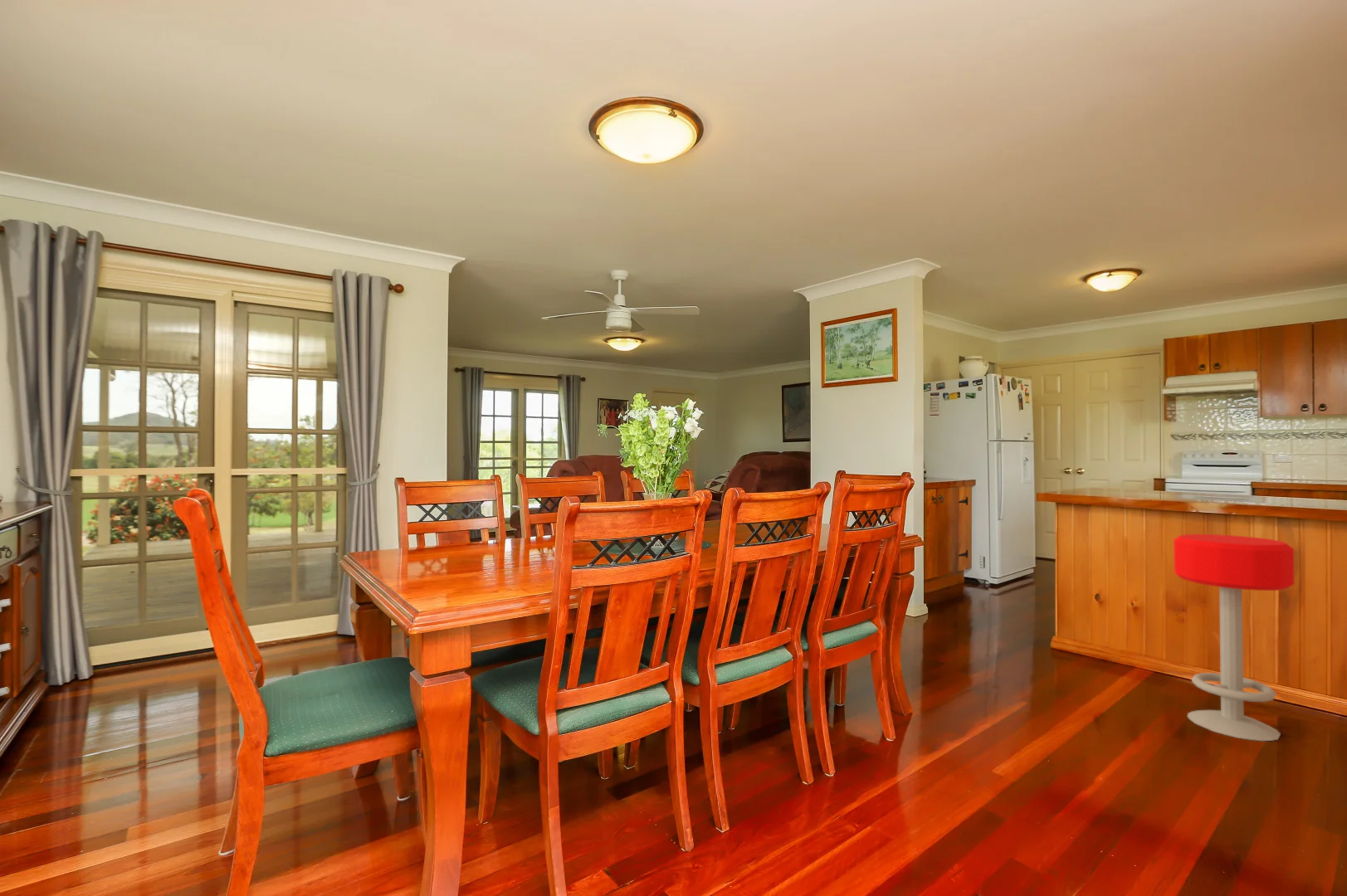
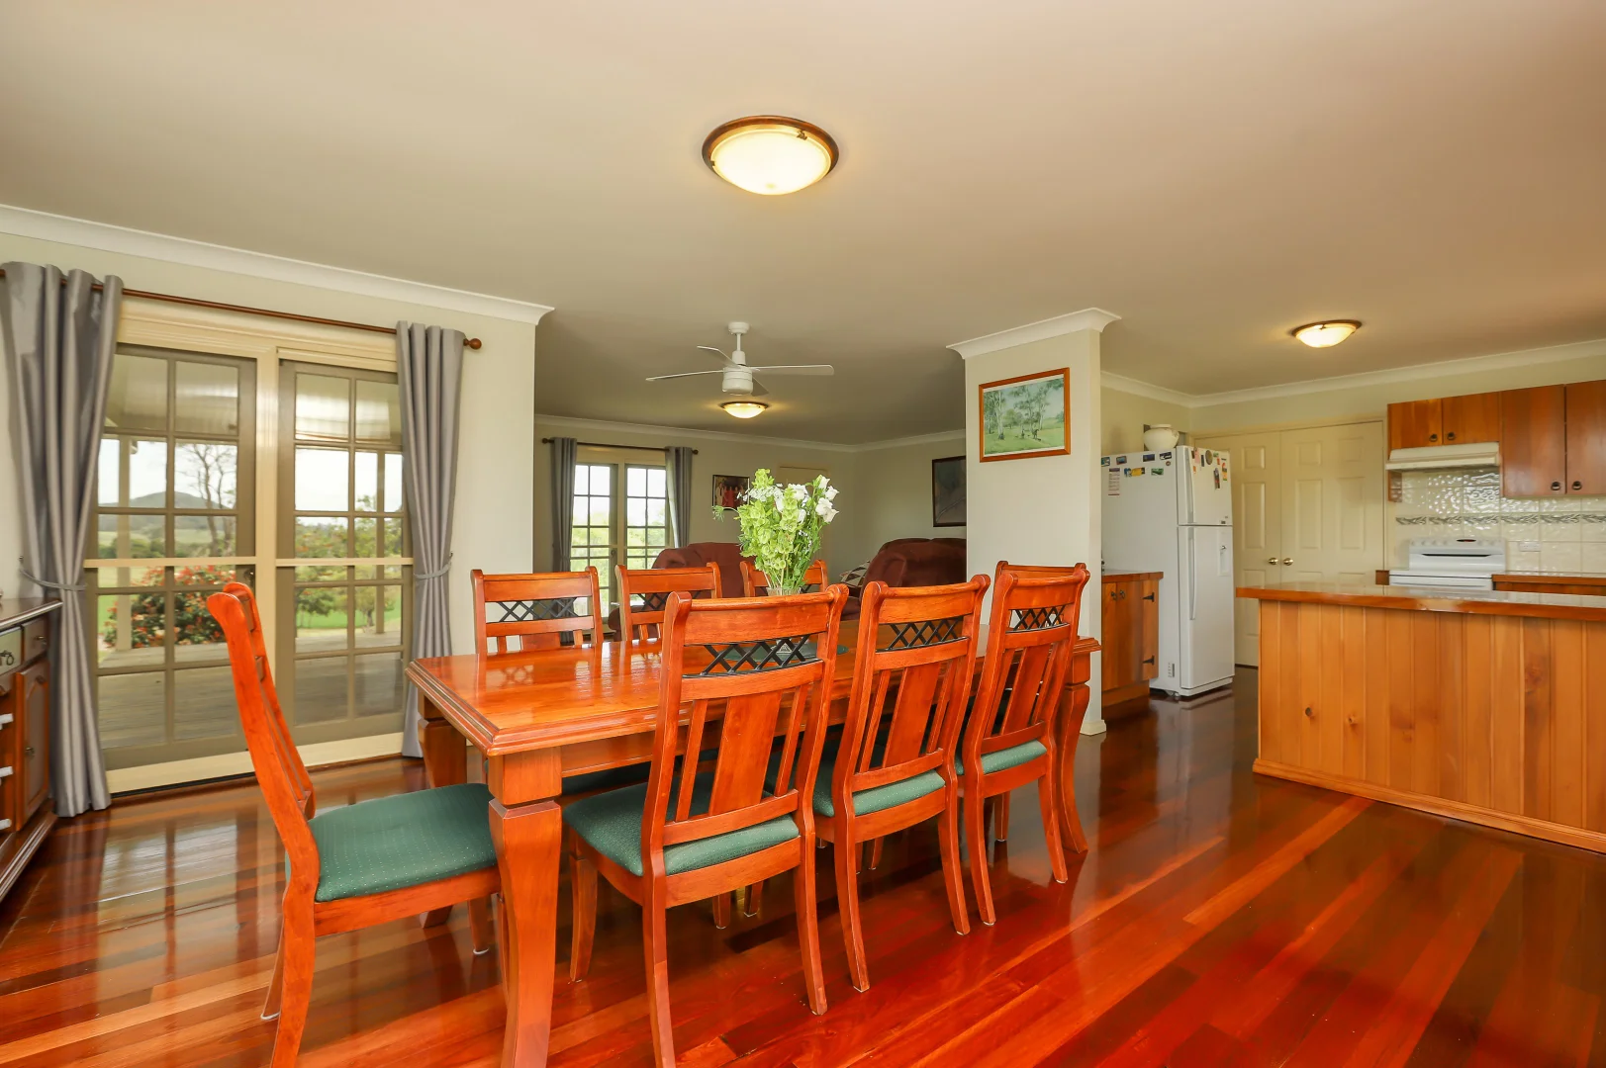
- bar stool (1232, 631)
